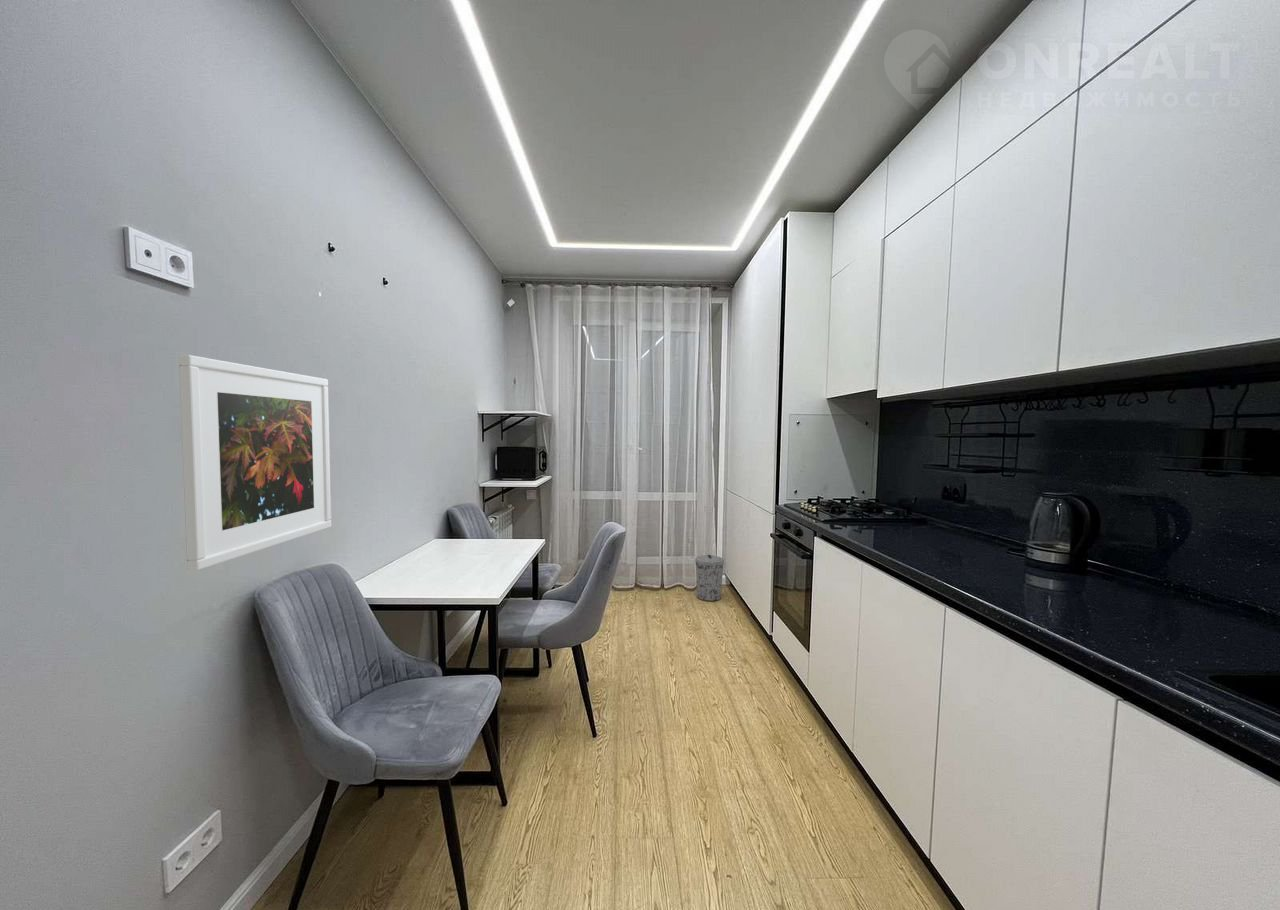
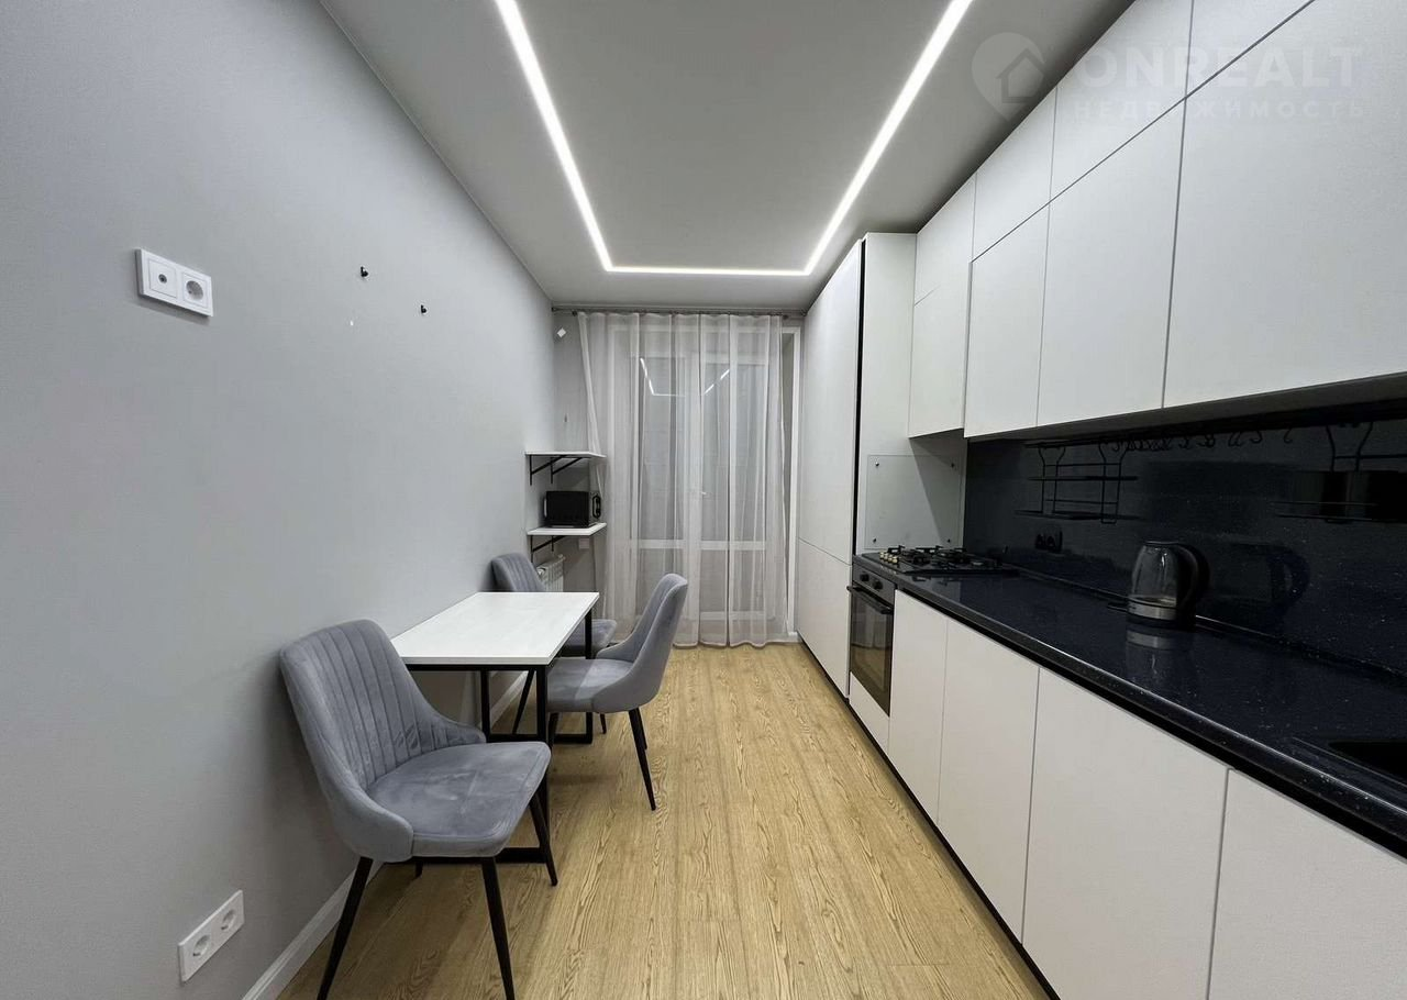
- trash can (709, 576)
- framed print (270, 457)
